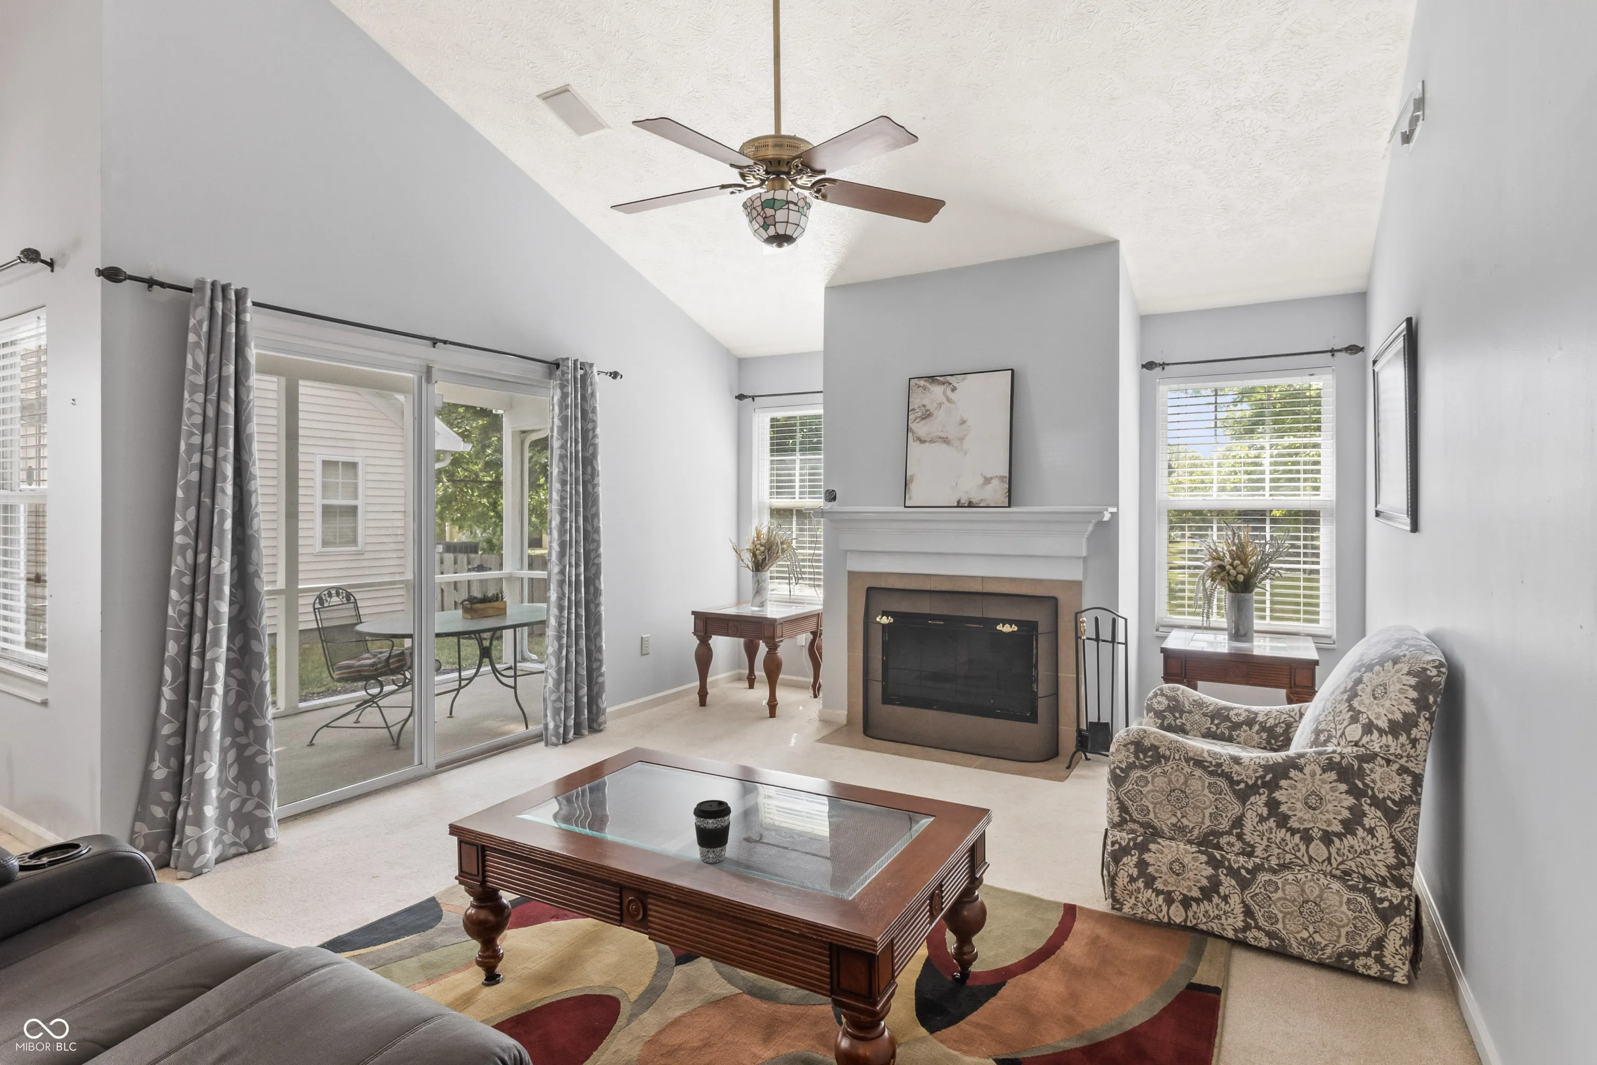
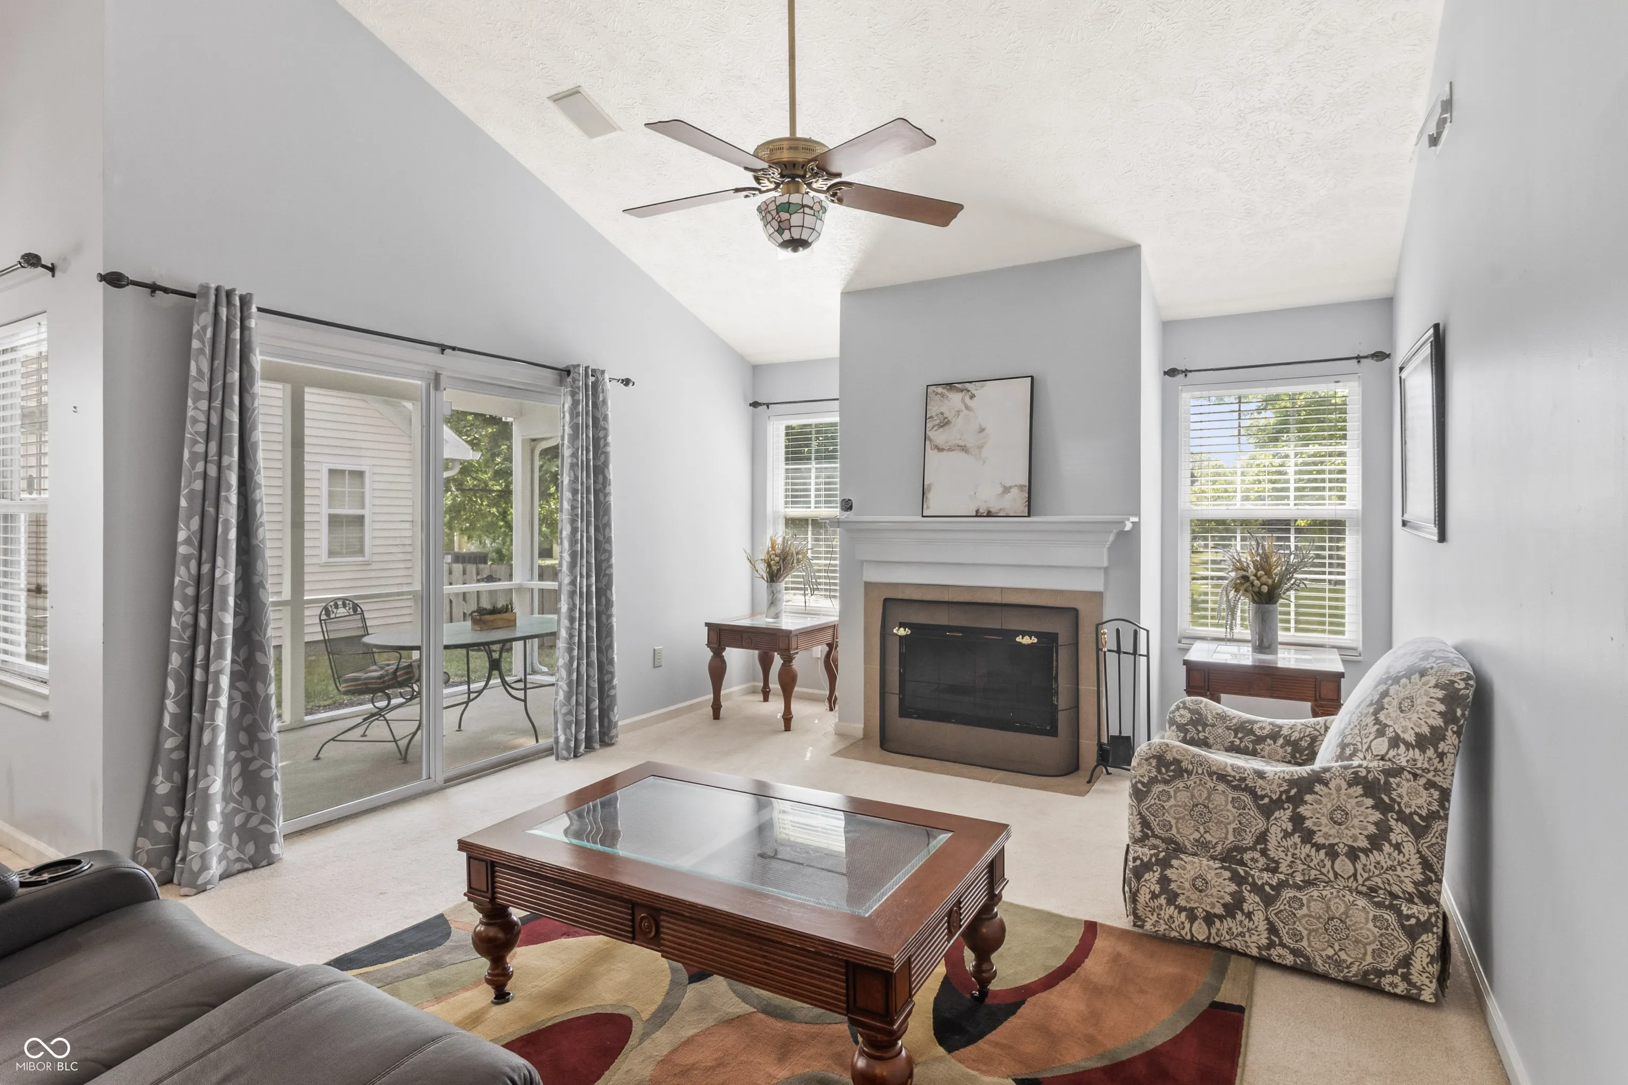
- coffee cup (712, 831)
